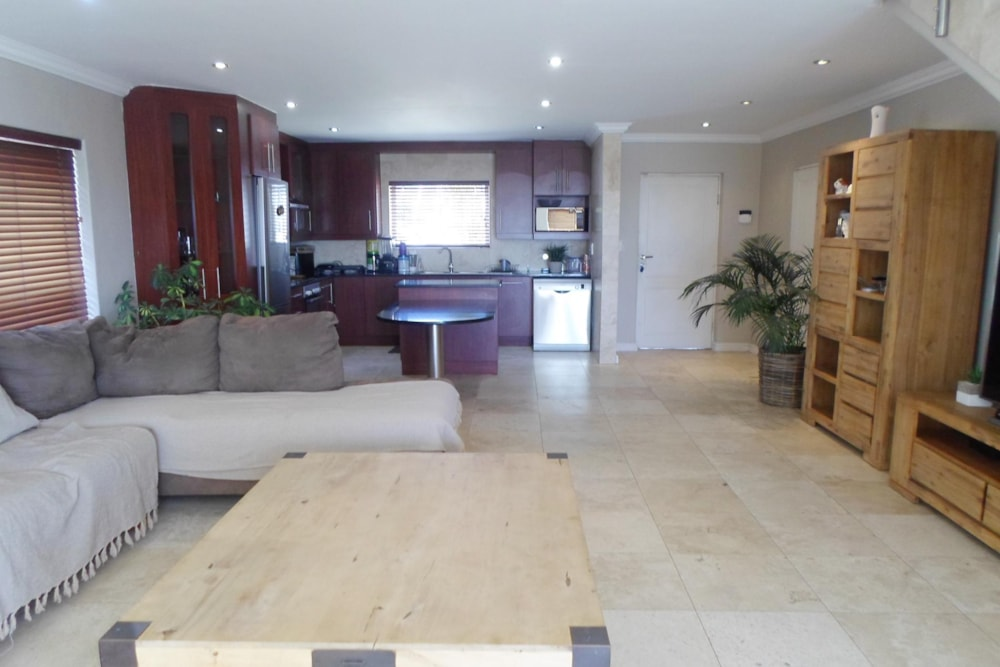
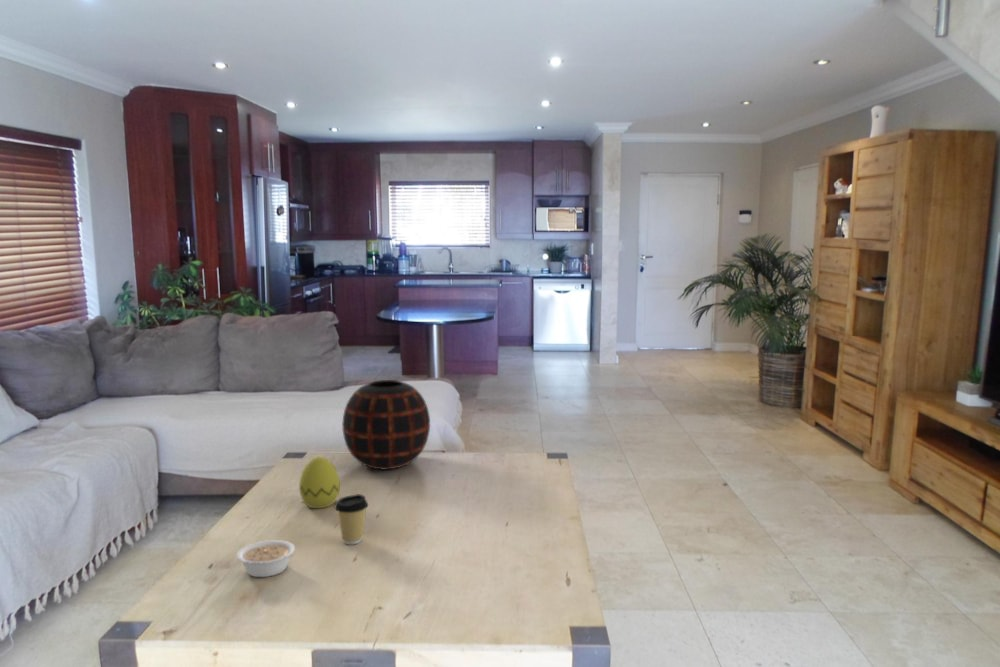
+ decorative egg (319, 480)
+ coffee cup (351, 519)
+ legume (268, 558)
+ decorative vase (386, 423)
